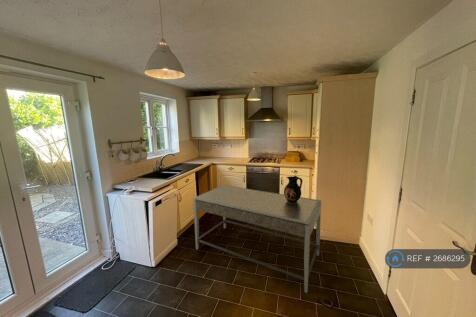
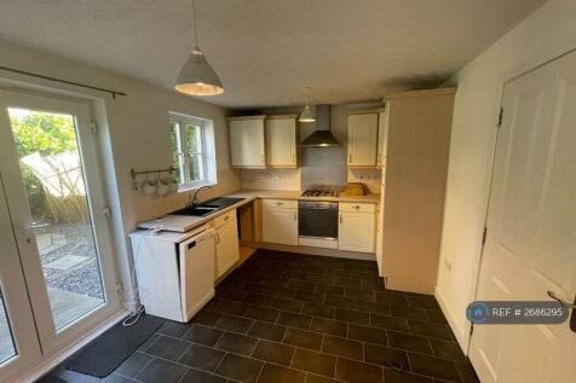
- dining table (255, 224)
- ceramic jug (293, 188)
